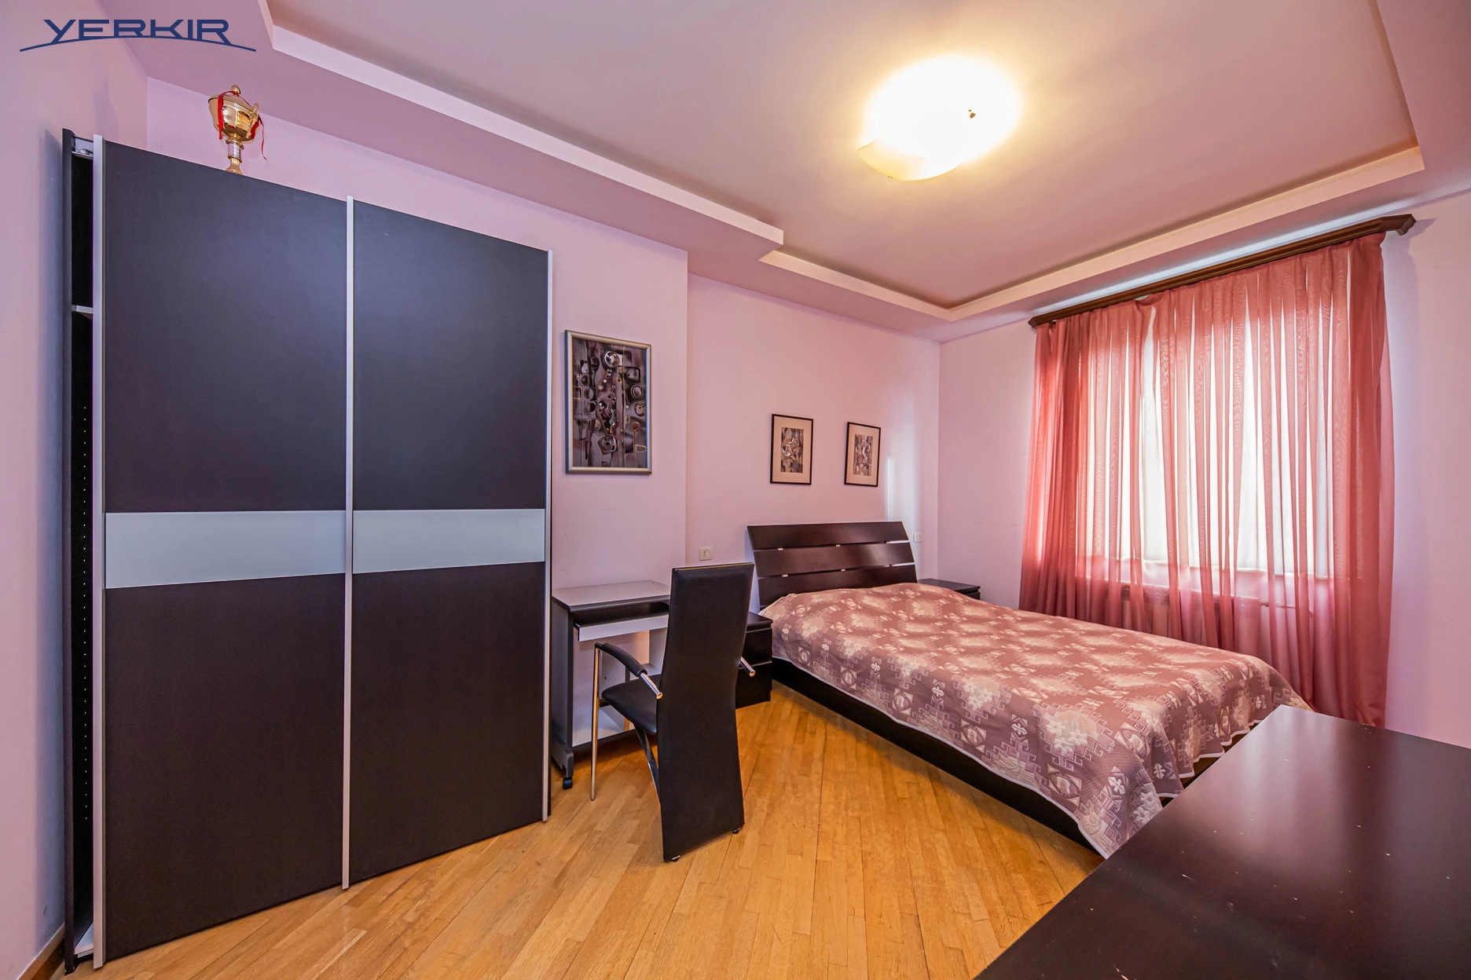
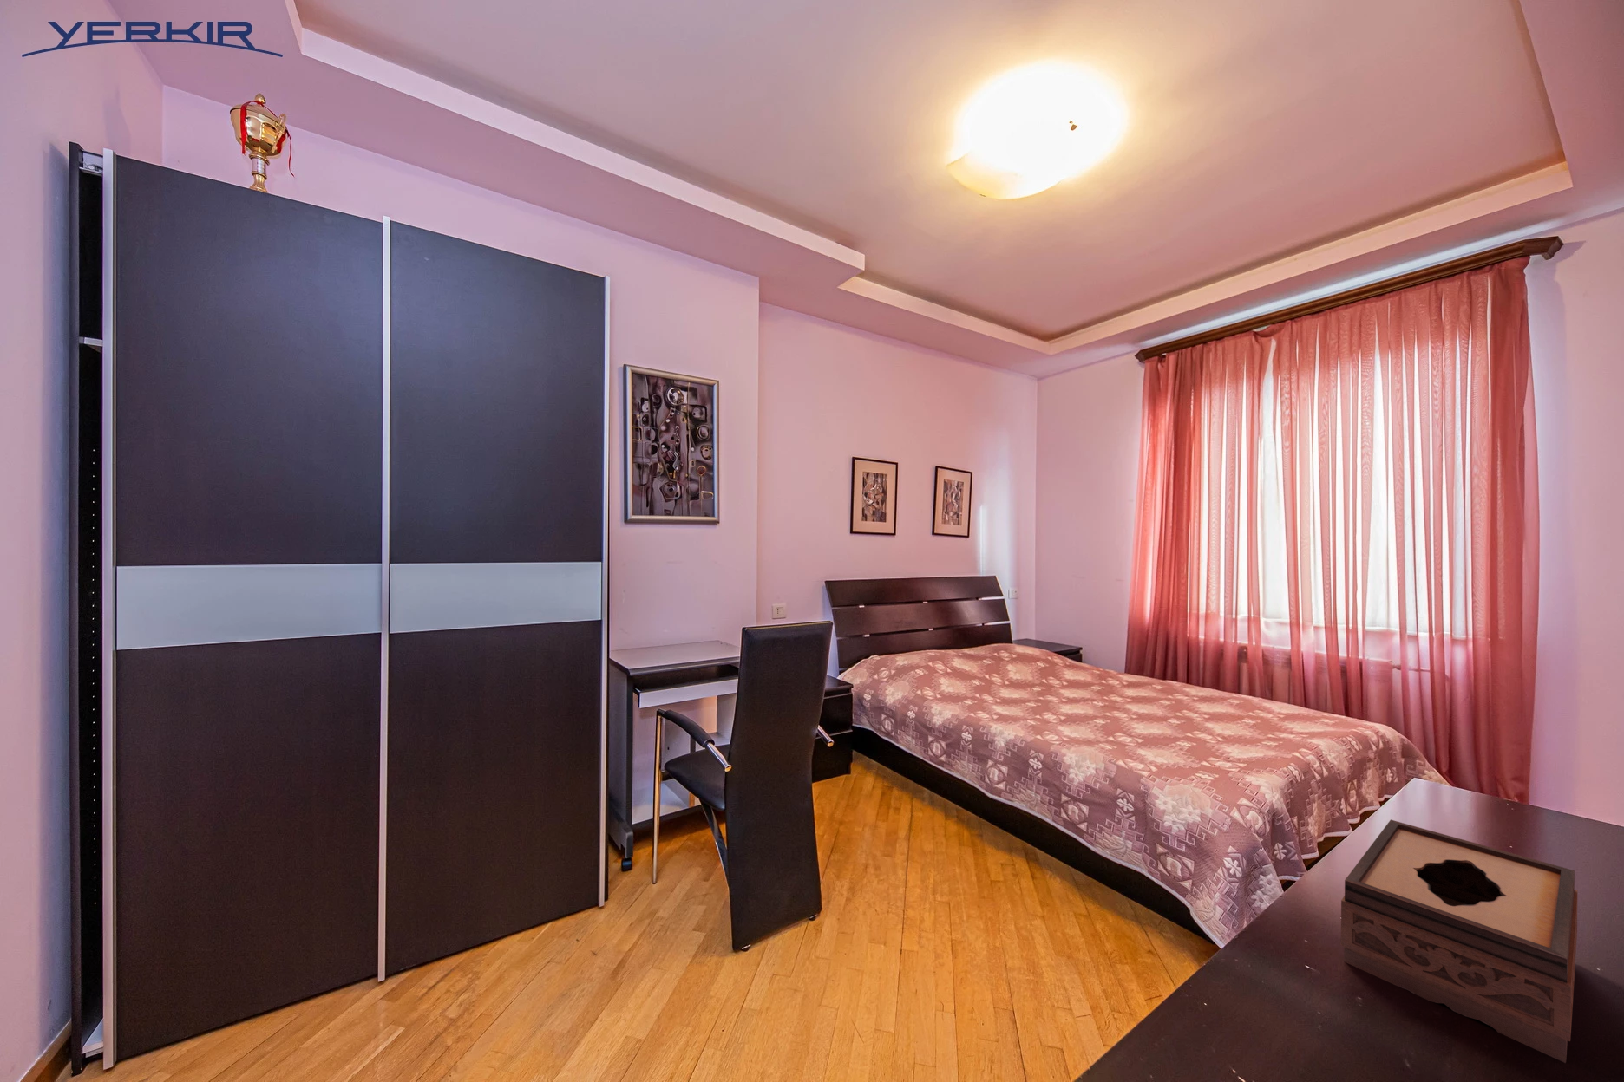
+ tissue box (1461, 918)
